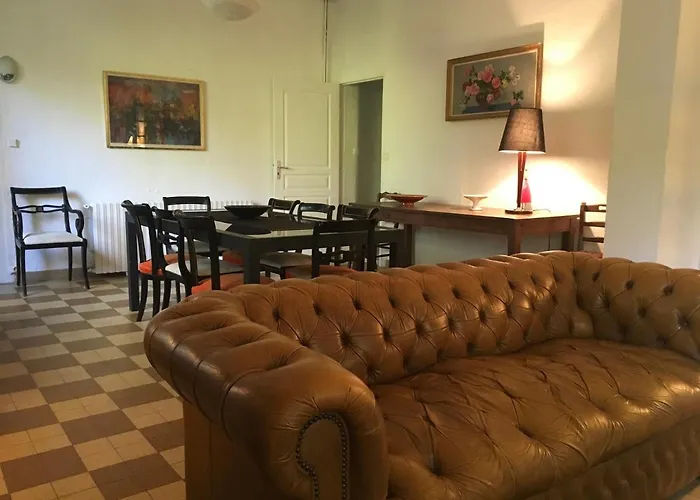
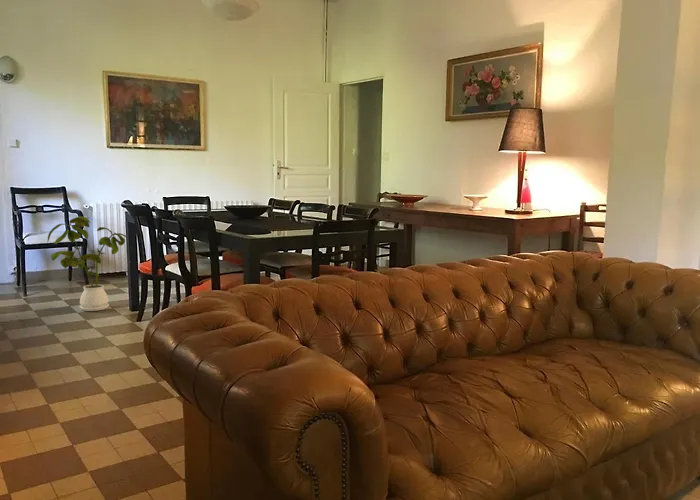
+ house plant (80, 262)
